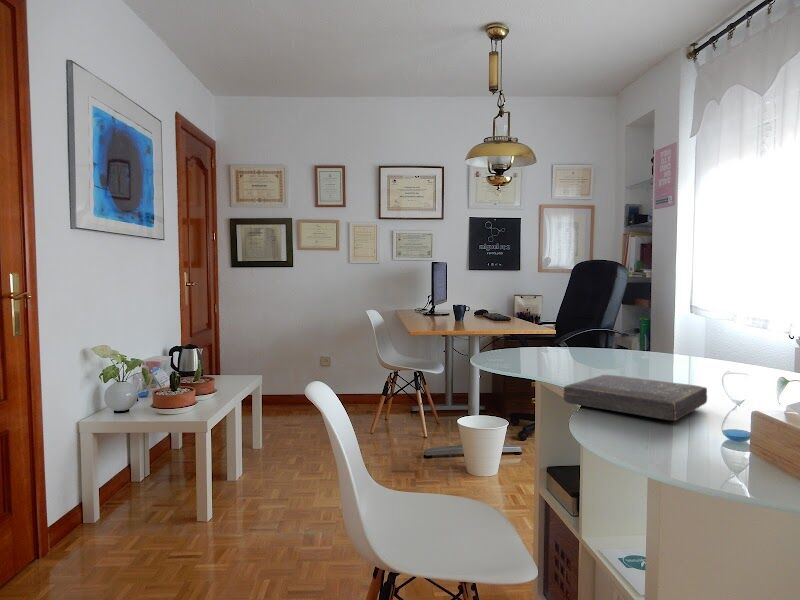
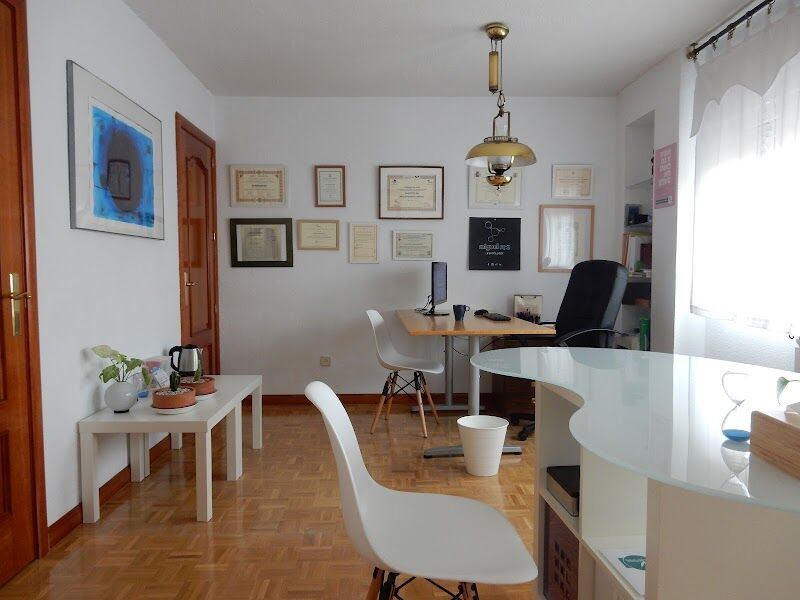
- book (634, 394)
